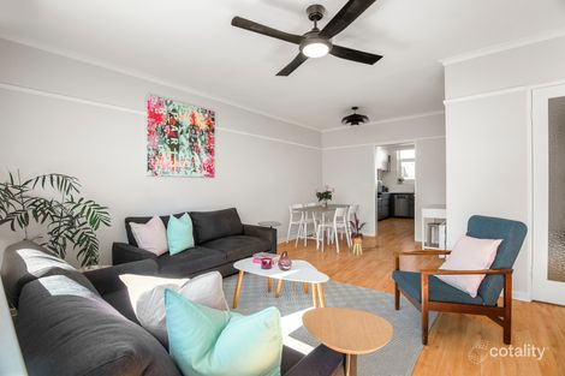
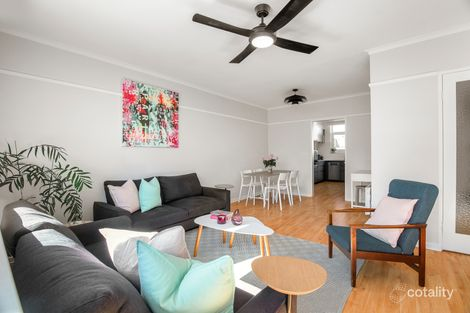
- house plant (355, 232)
